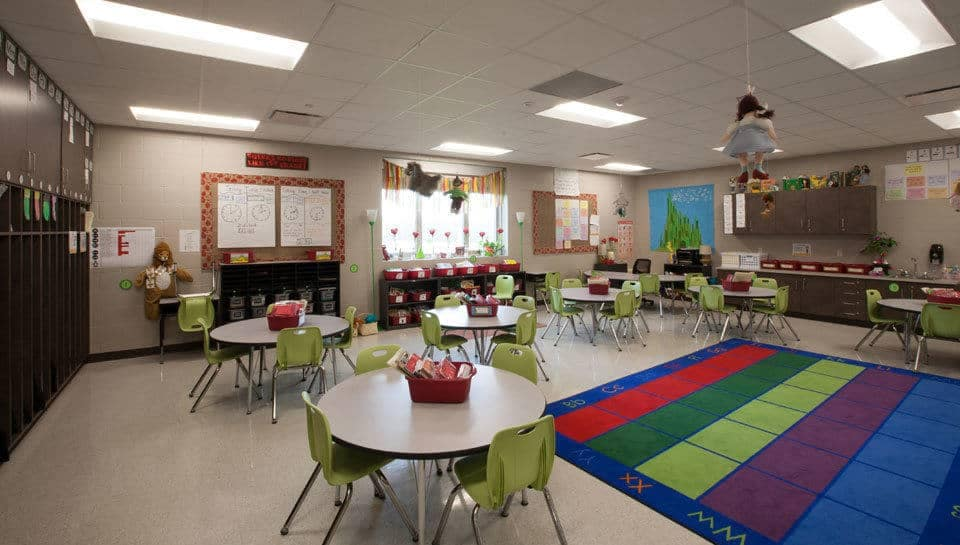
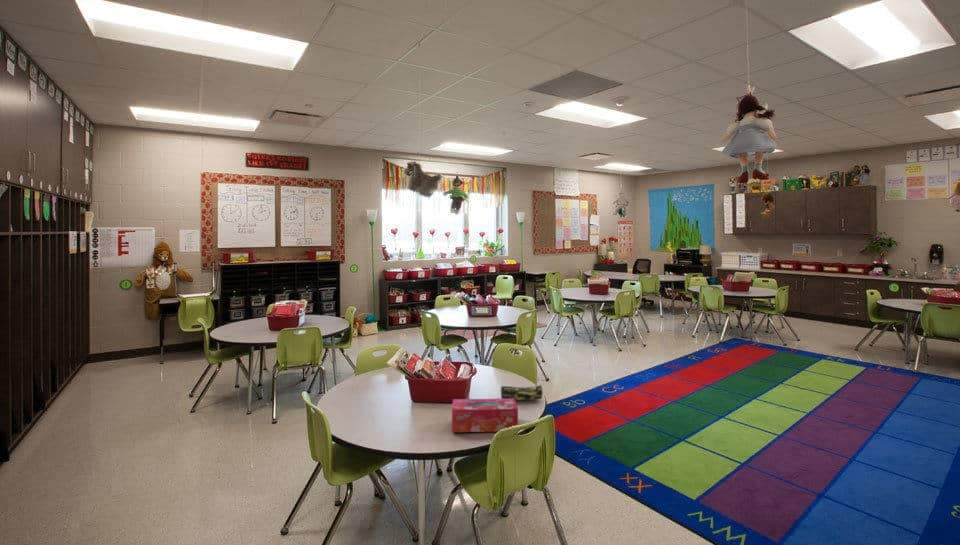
+ pencil case (522, 393)
+ tissue box (484, 414)
